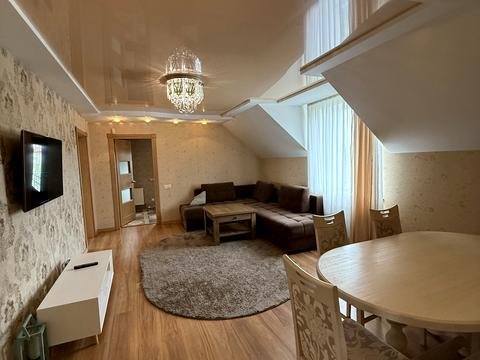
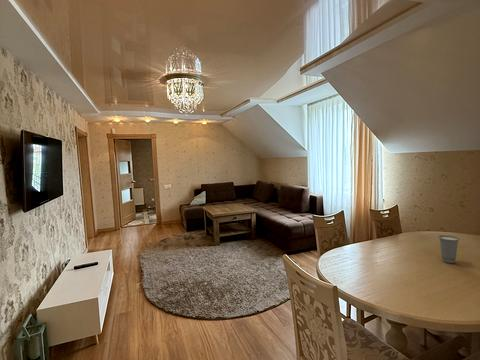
+ cup (448, 249)
